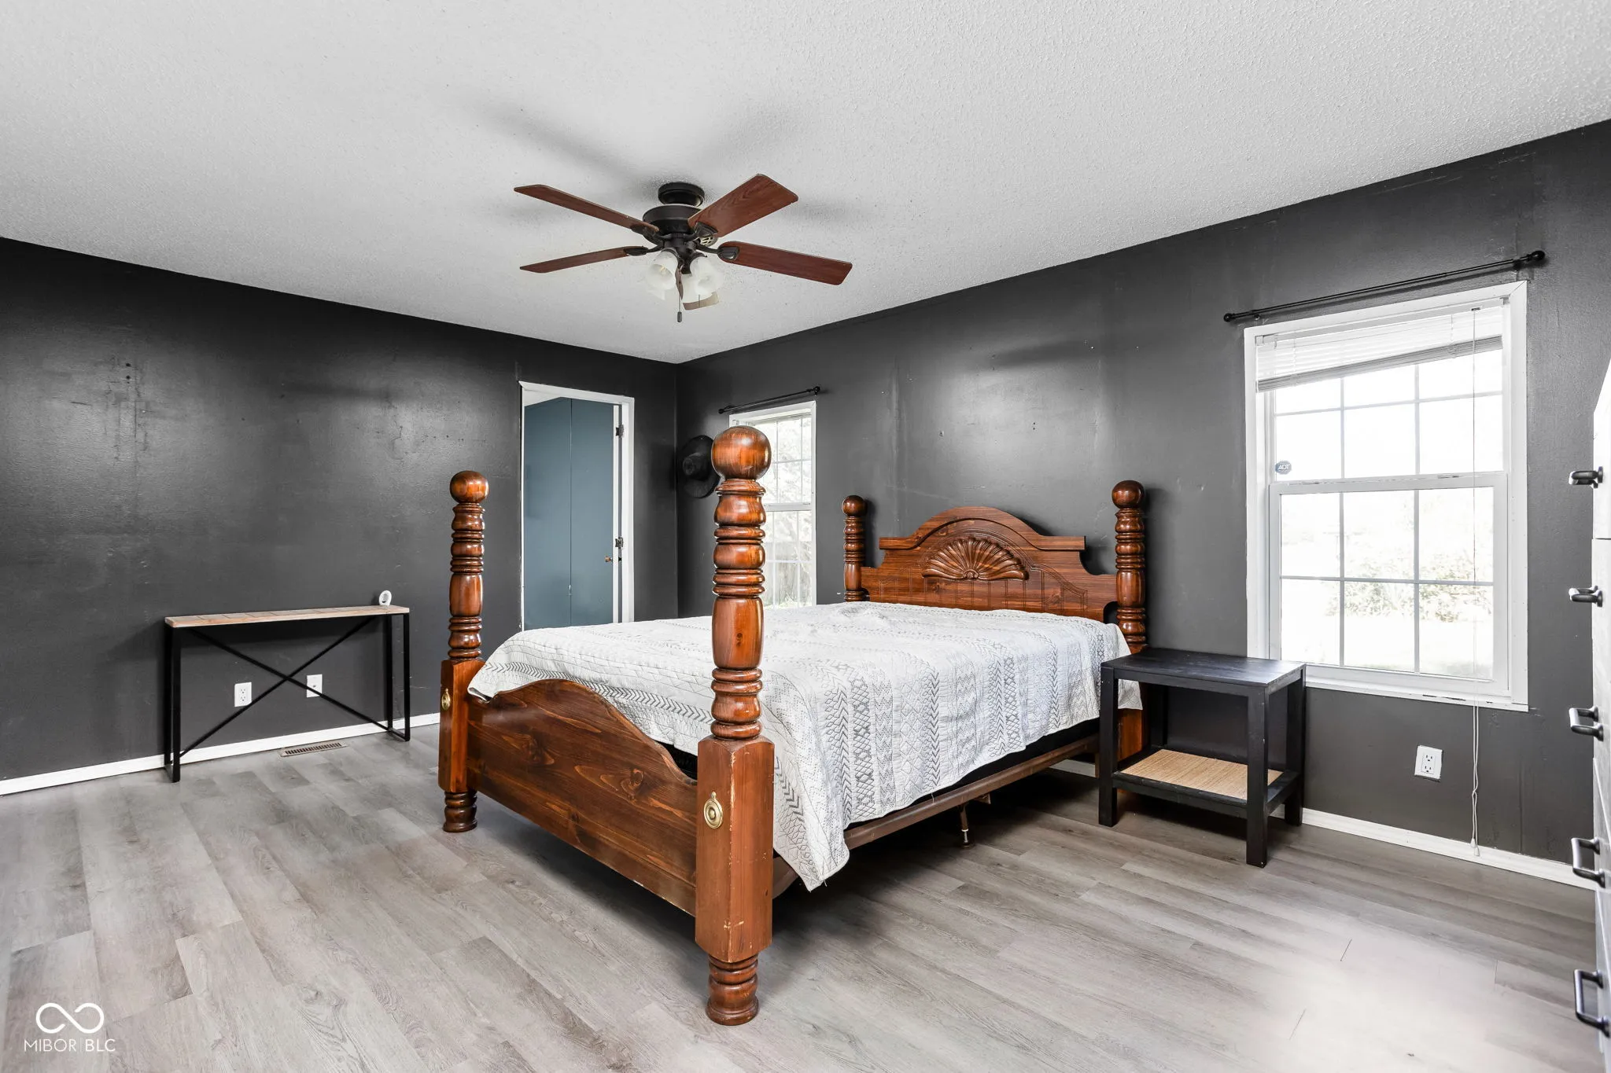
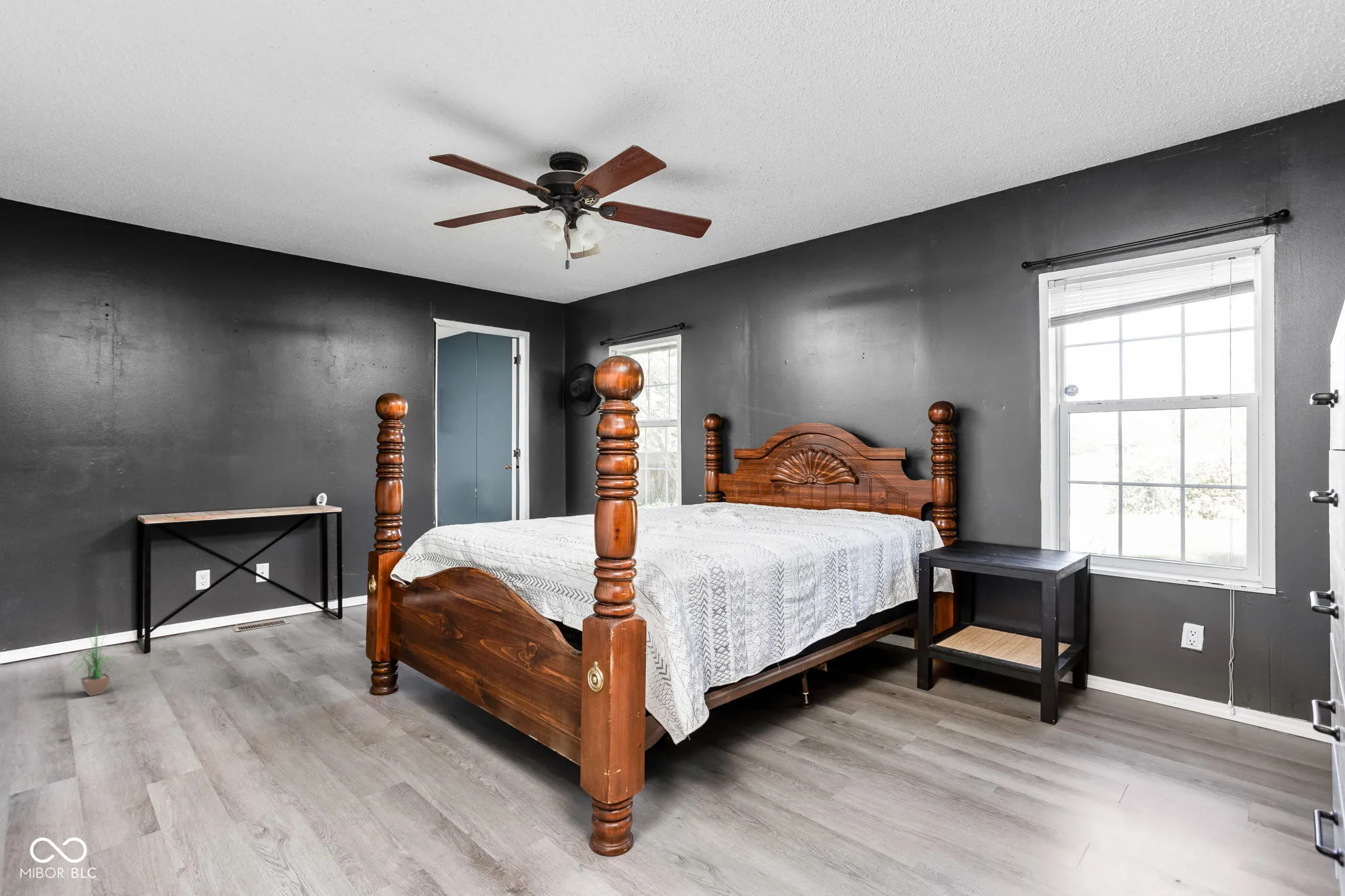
+ potted plant (93, 654)
